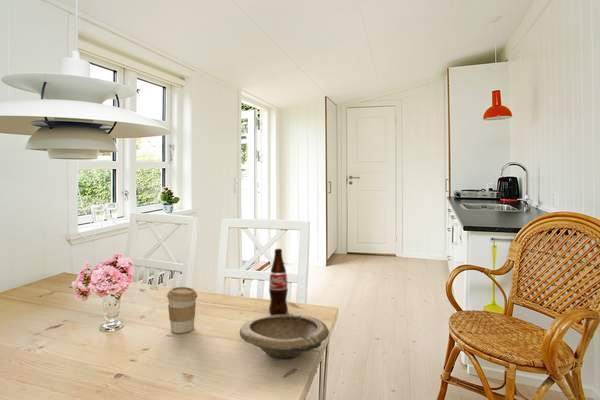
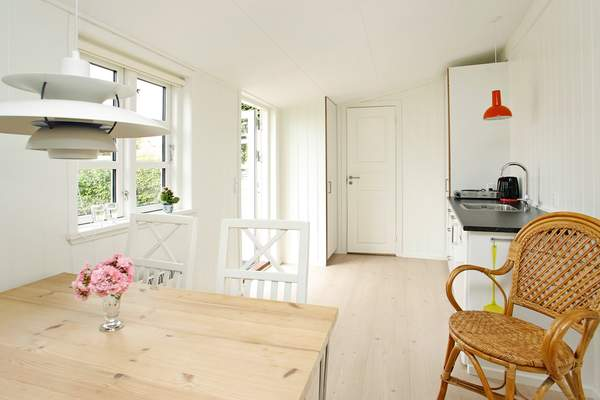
- bowl (284, 338)
- coffee cup (182, 308)
- bottle (278, 281)
